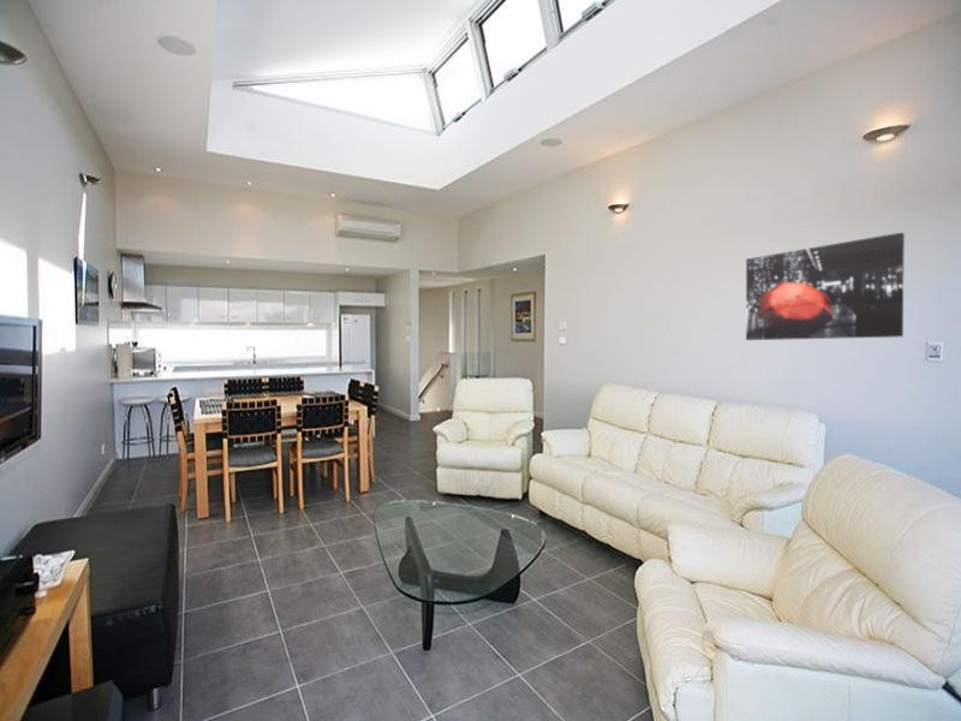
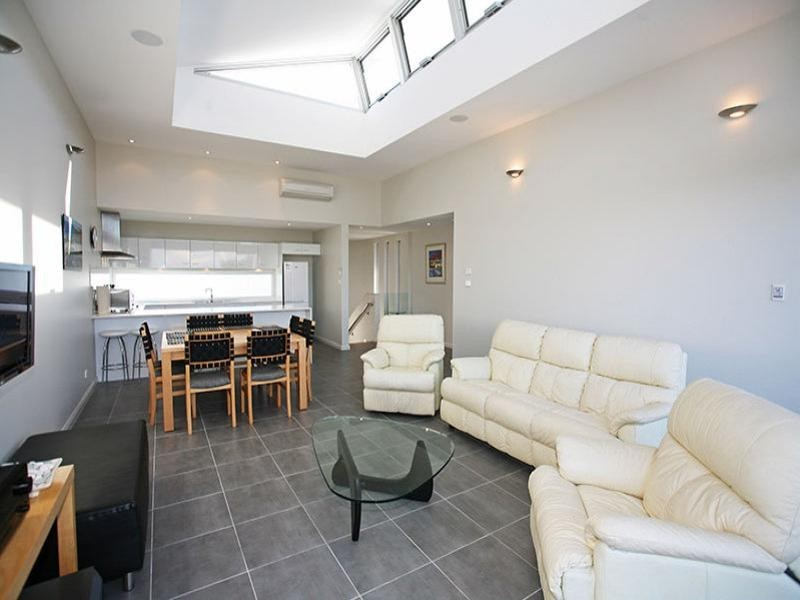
- wall art (814, 293)
